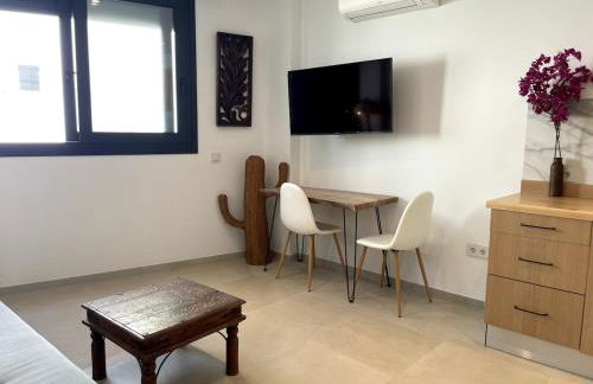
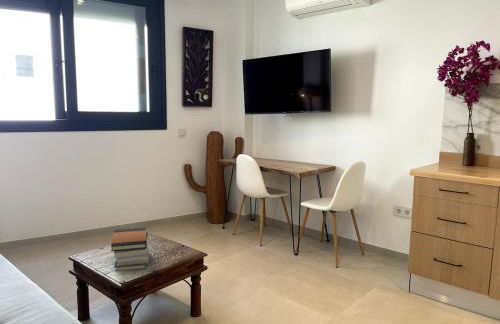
+ book stack (131, 248)
